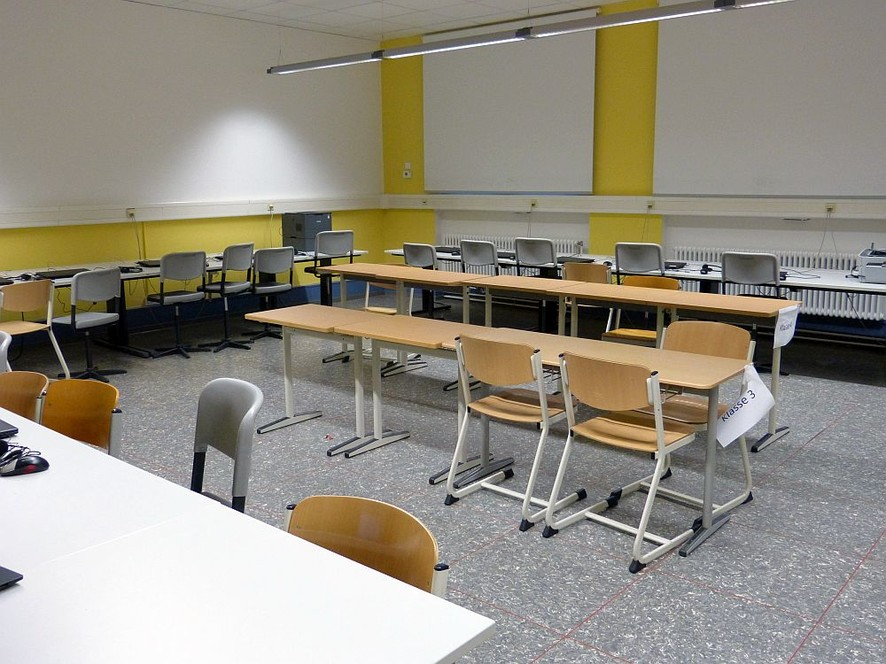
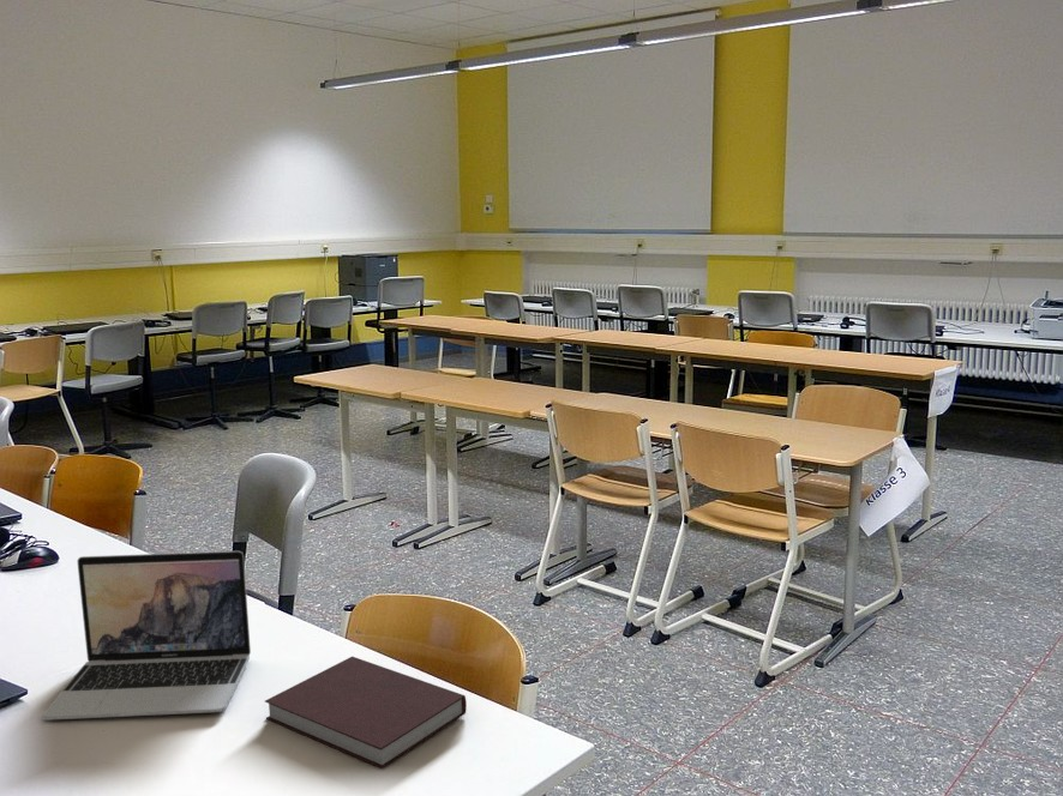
+ laptop (148, 632)
+ notebook (366, 706)
